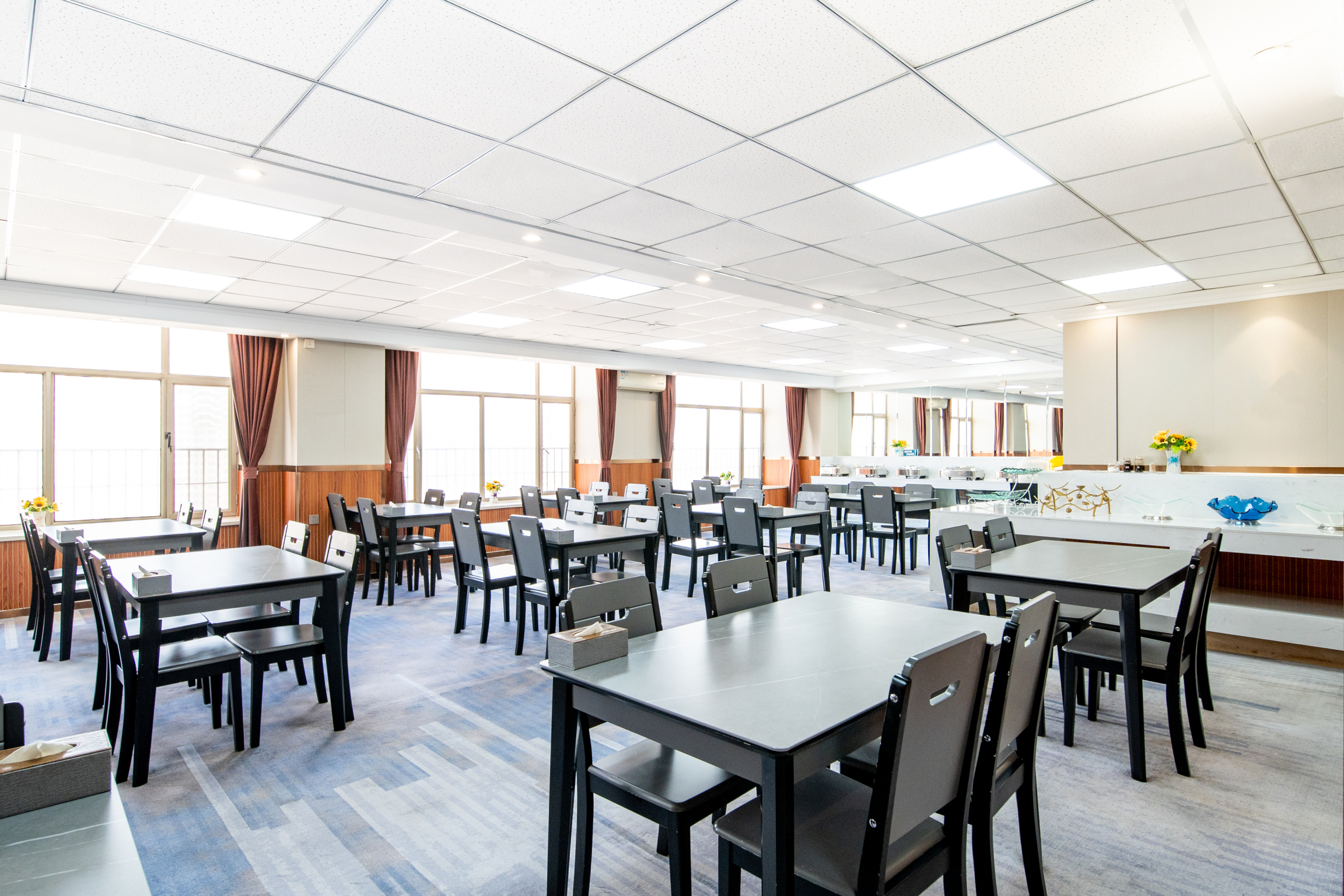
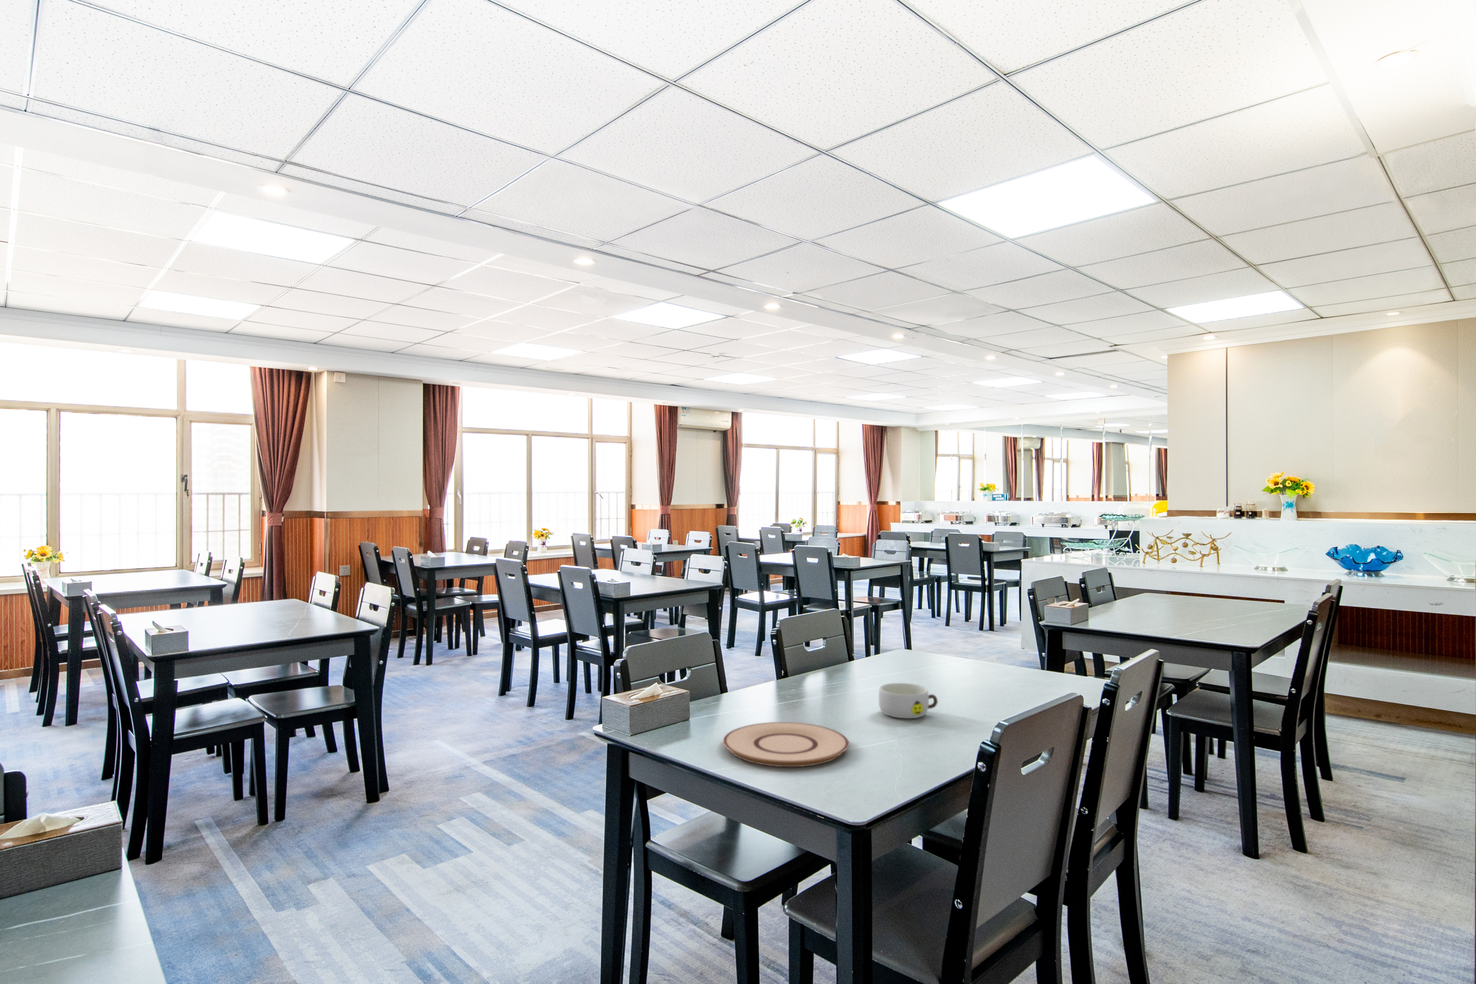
+ plate (785, 743)
+ bowl (908, 701)
